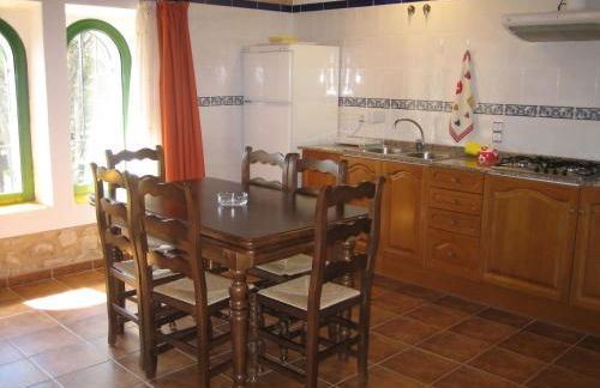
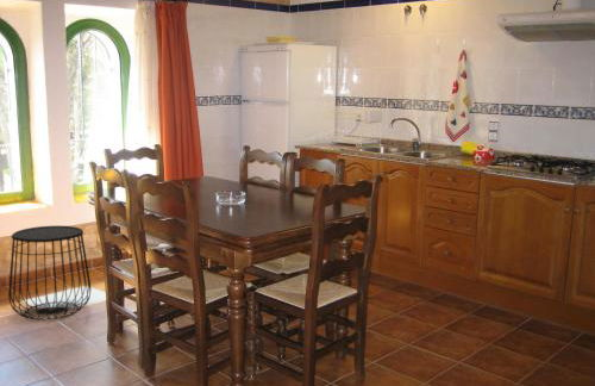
+ side table (45, 272)
